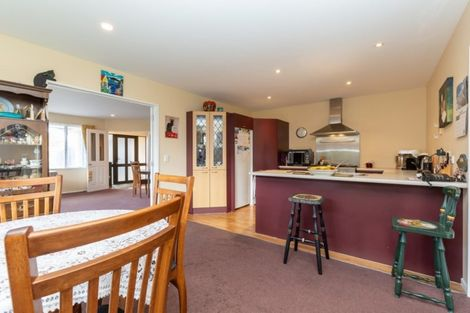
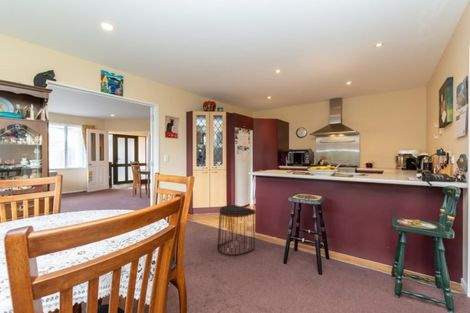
+ stool (231, 228)
